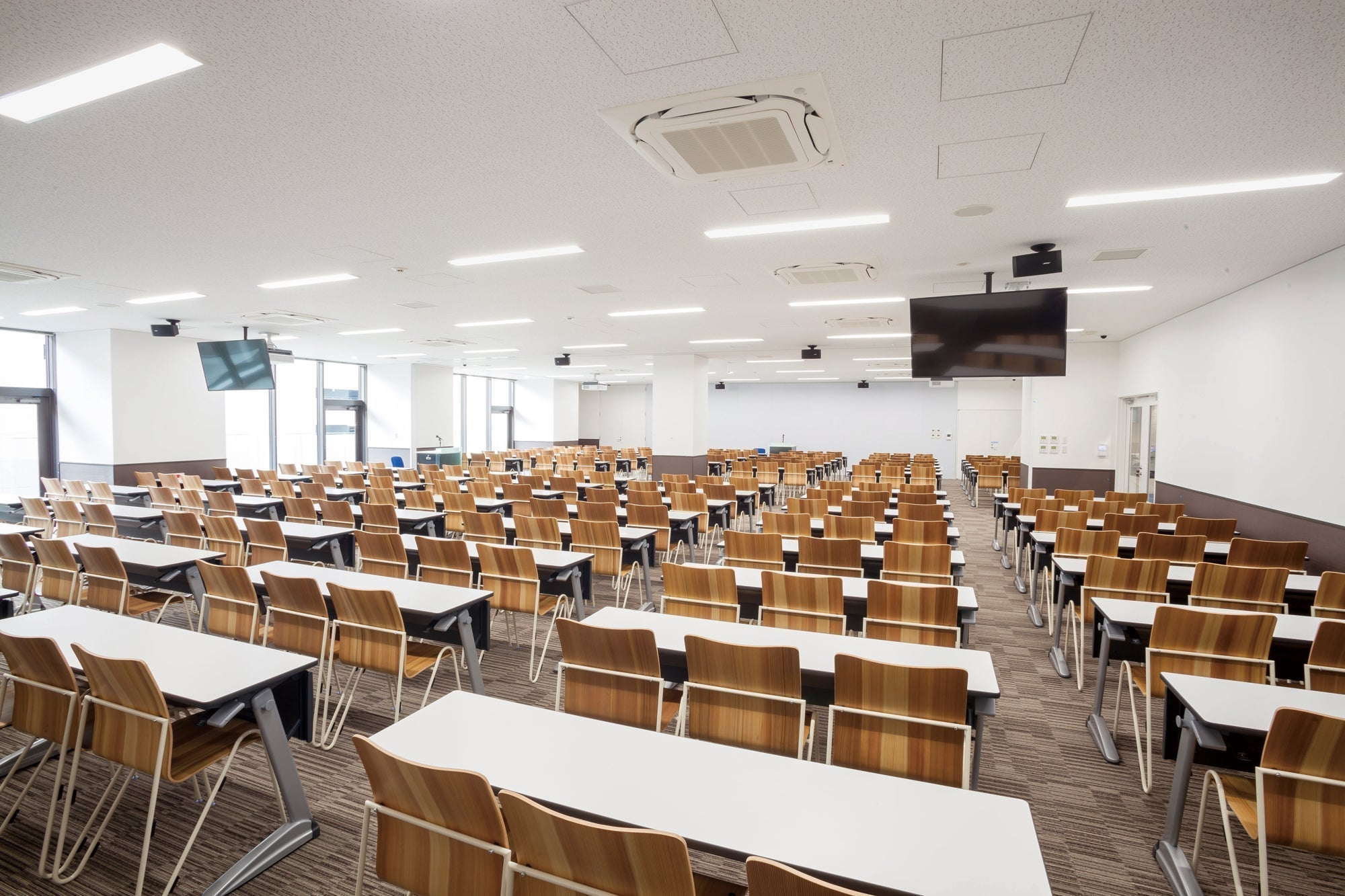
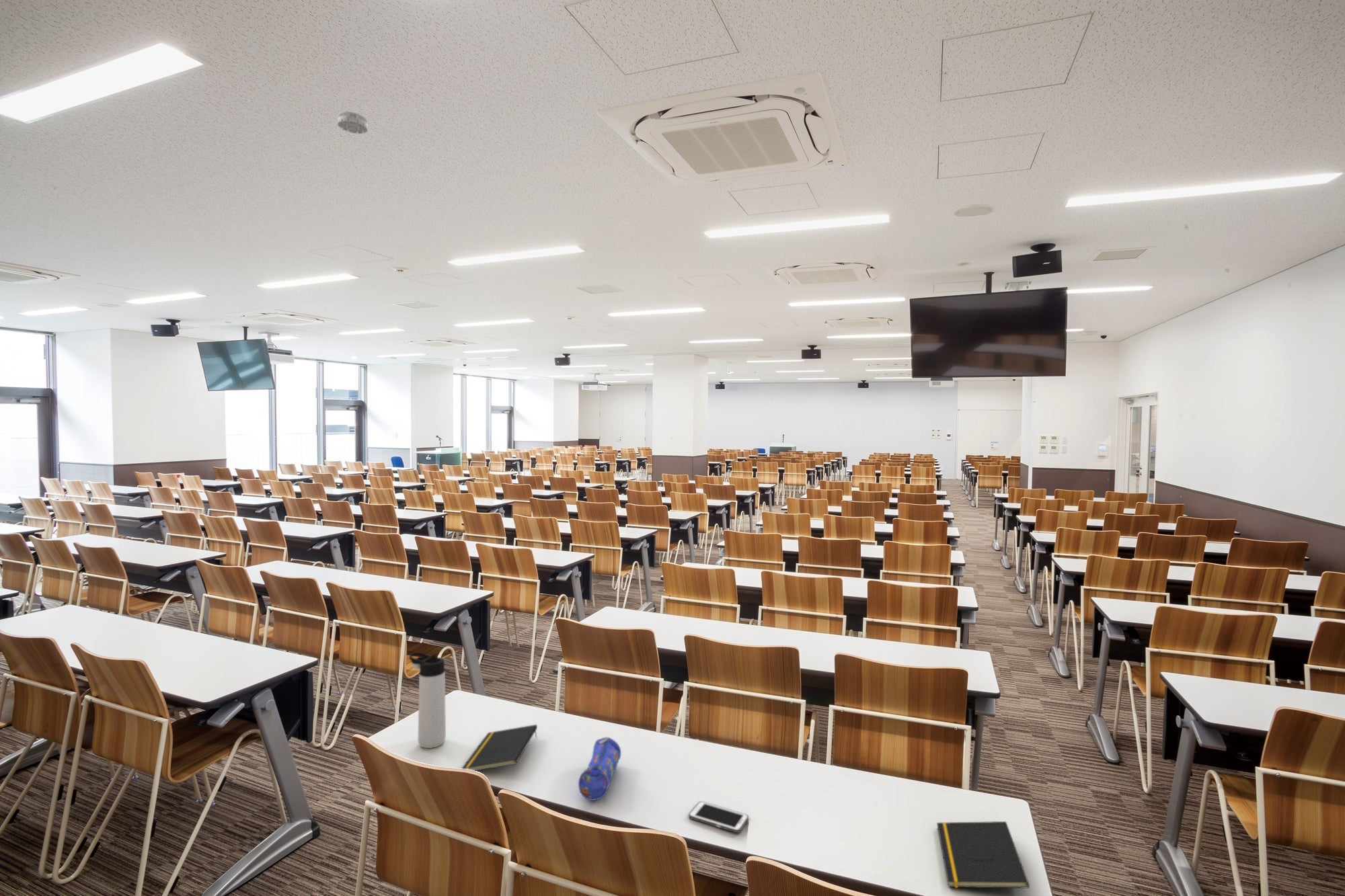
+ thermos bottle (426, 698)
+ cell phone (718, 817)
+ notepad (978, 852)
+ notepad (501, 747)
+ smoke detector (352, 122)
+ pencil case (601, 766)
